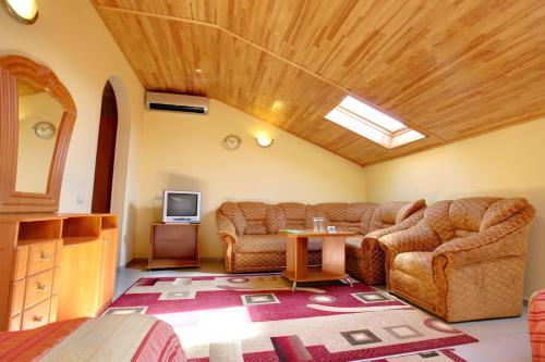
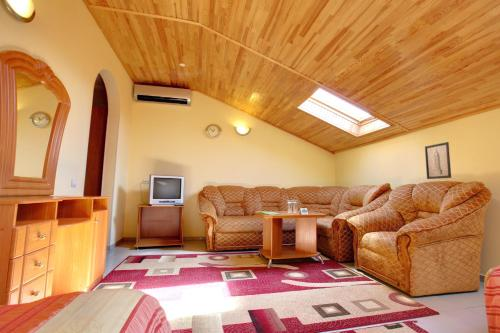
+ wall art (437, 161)
